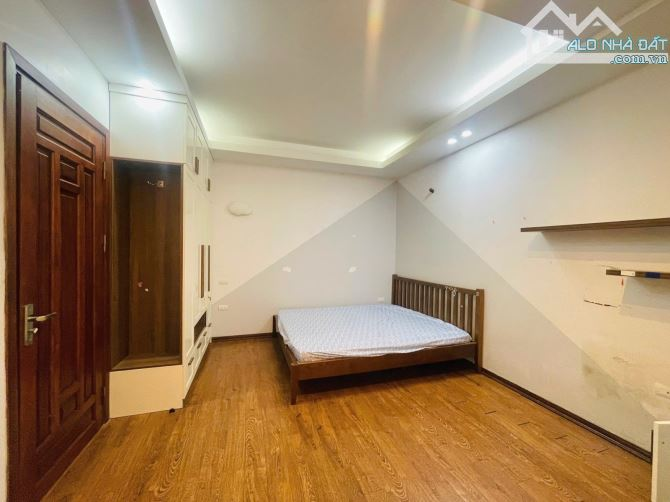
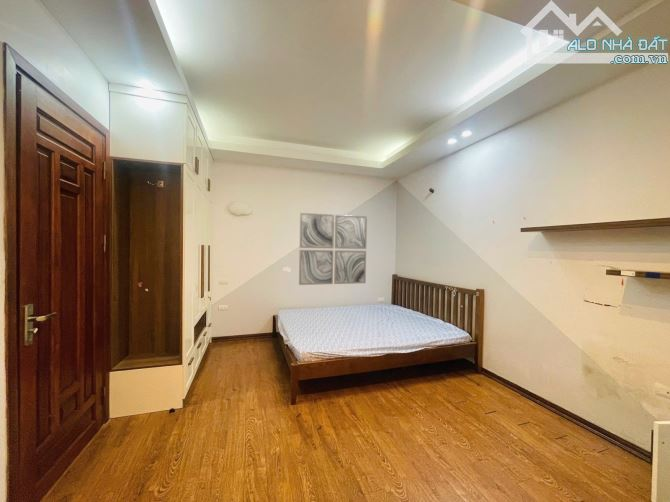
+ wall art (335, 250)
